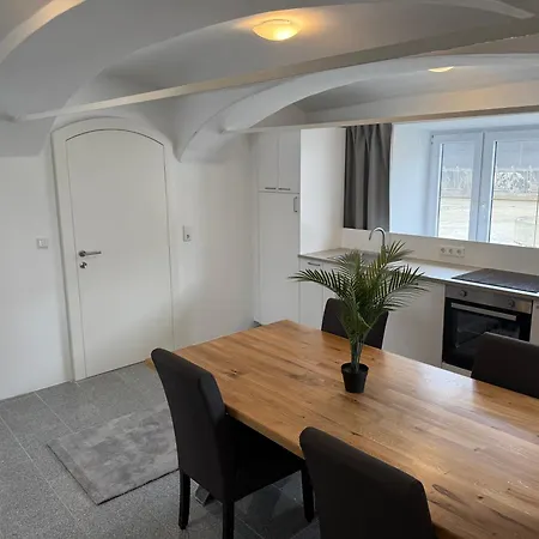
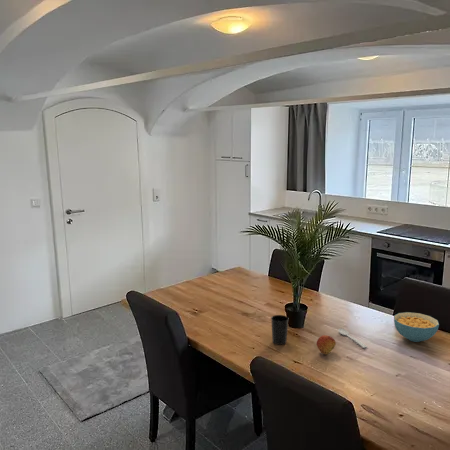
+ fruit (325, 344)
+ cup (279, 330)
+ cereal bowl (415, 329)
+ spoon (352, 337)
